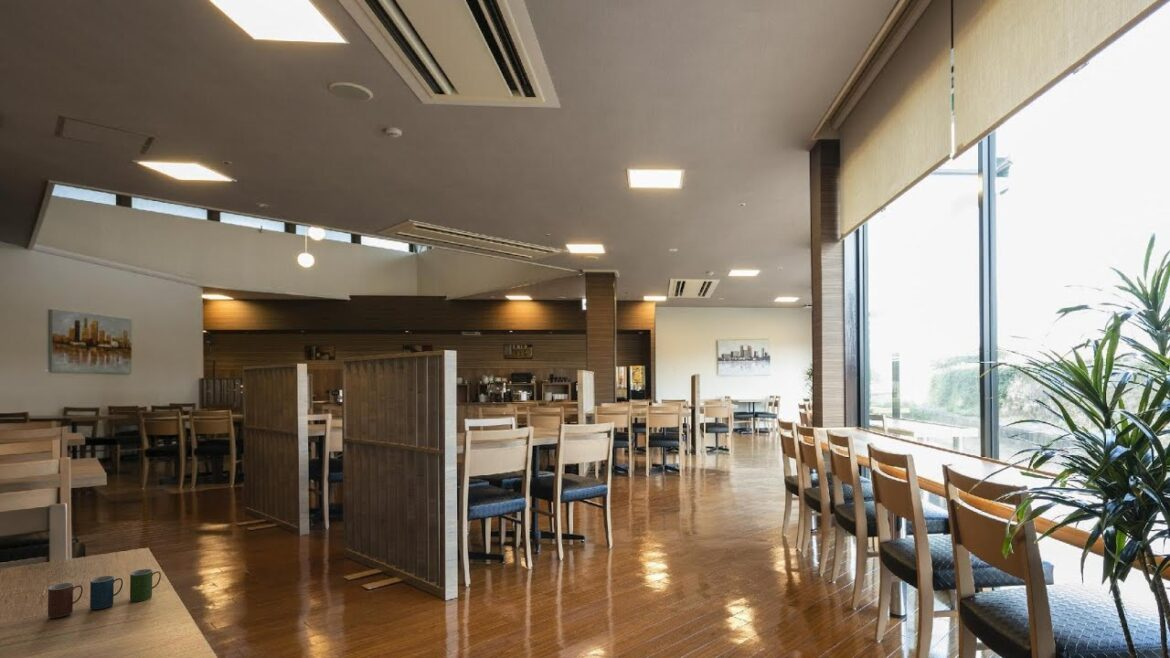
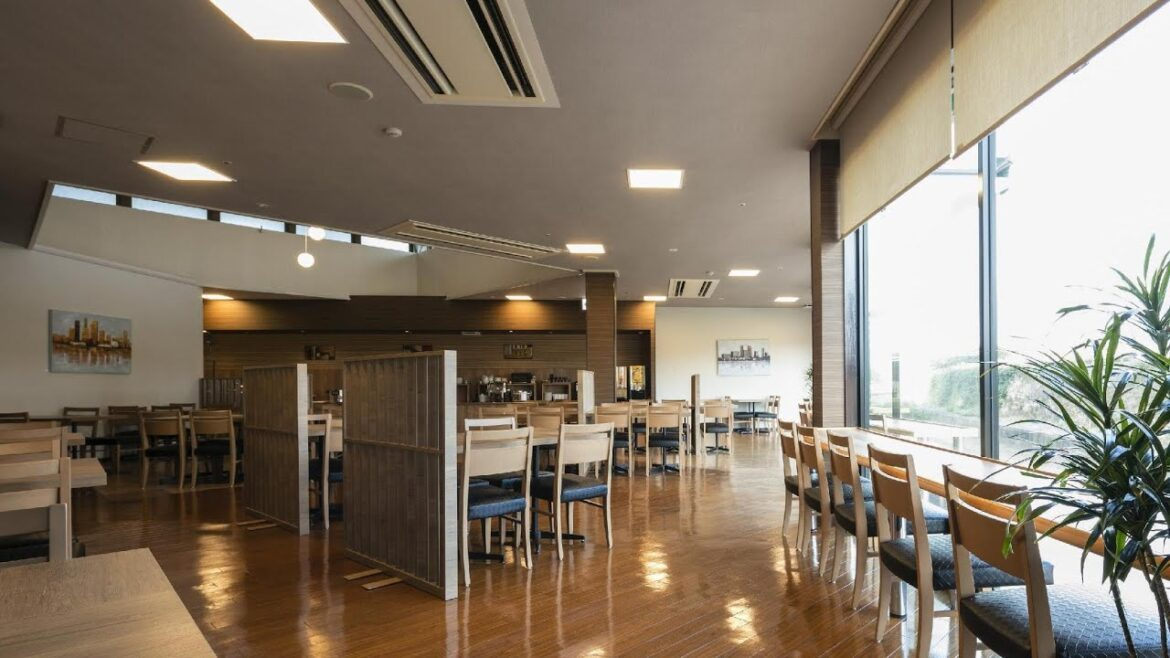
- cup (106, 582)
